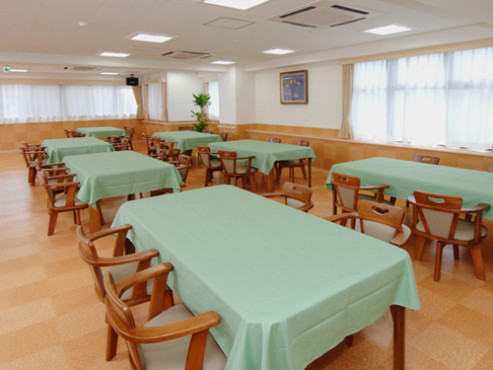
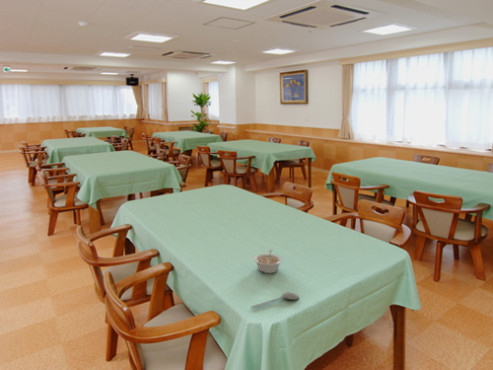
+ legume (267, 262)
+ spoon (275, 299)
